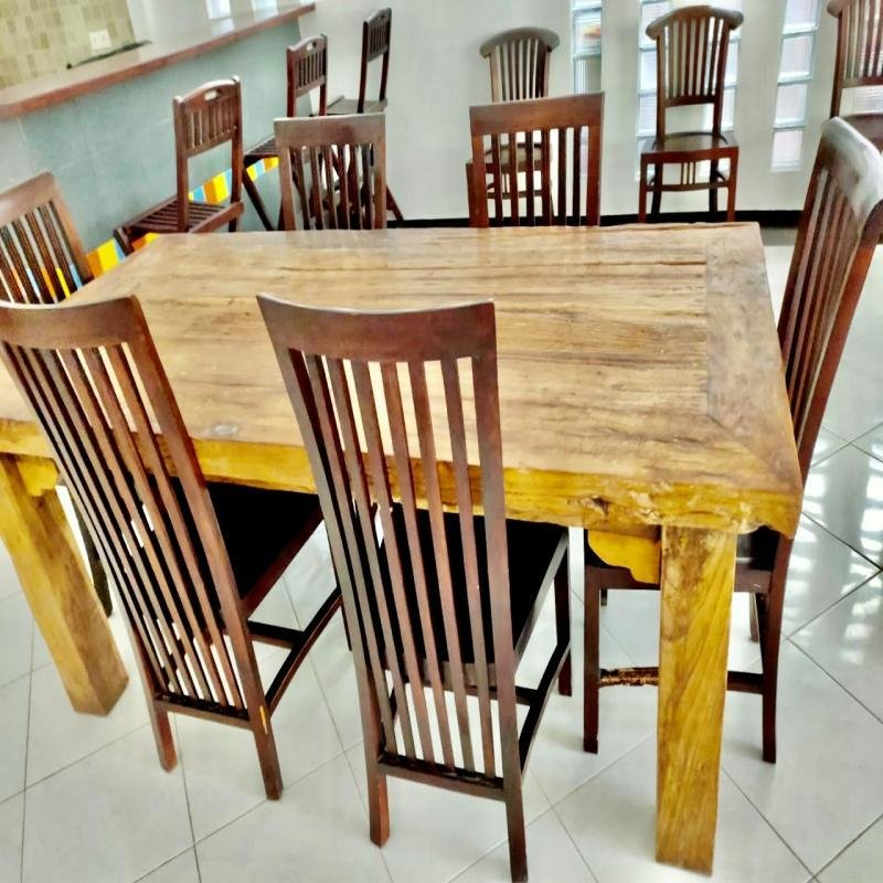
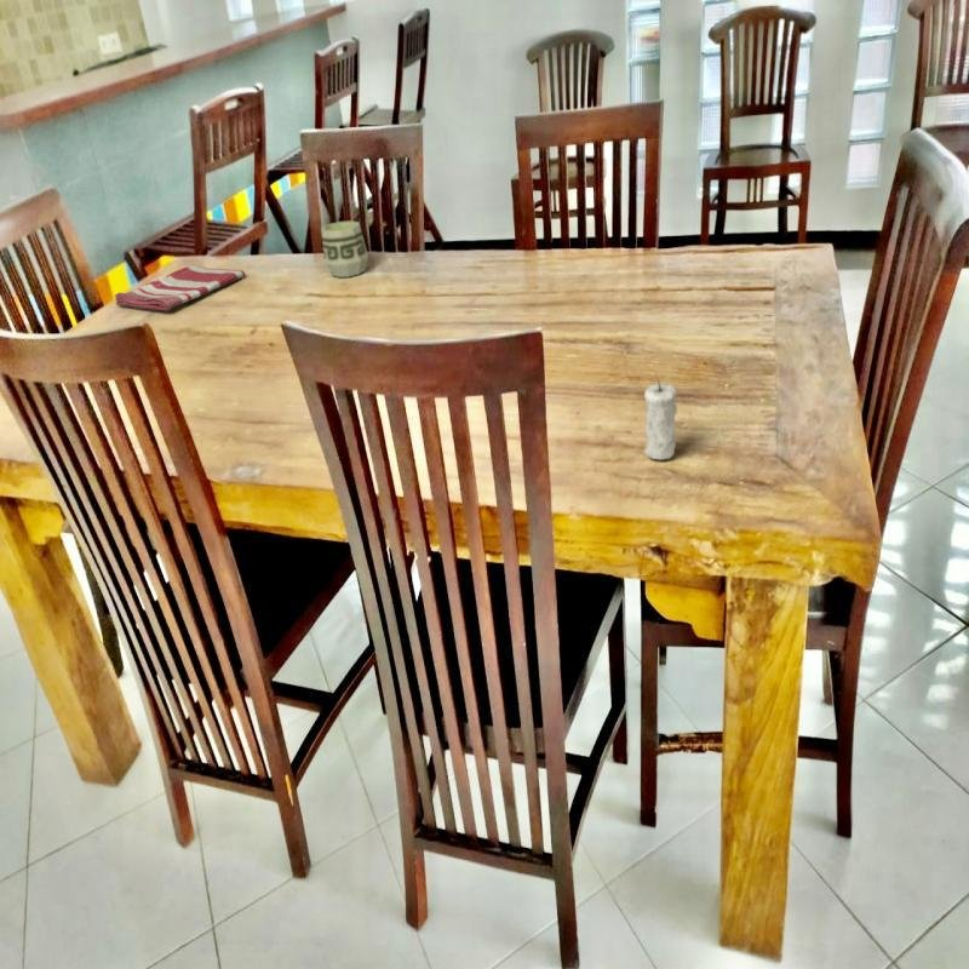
+ cup (344, 248)
+ candle (660, 414)
+ dish towel (180, 286)
